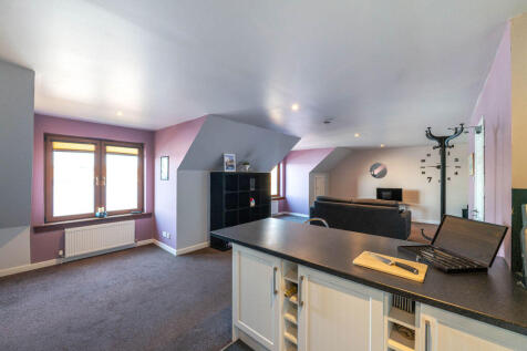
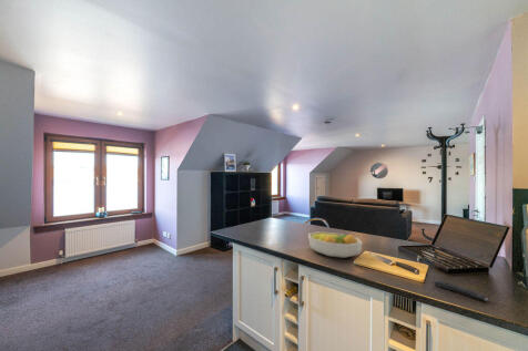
+ remote control (459, 289)
+ fruit bowl (333, 241)
